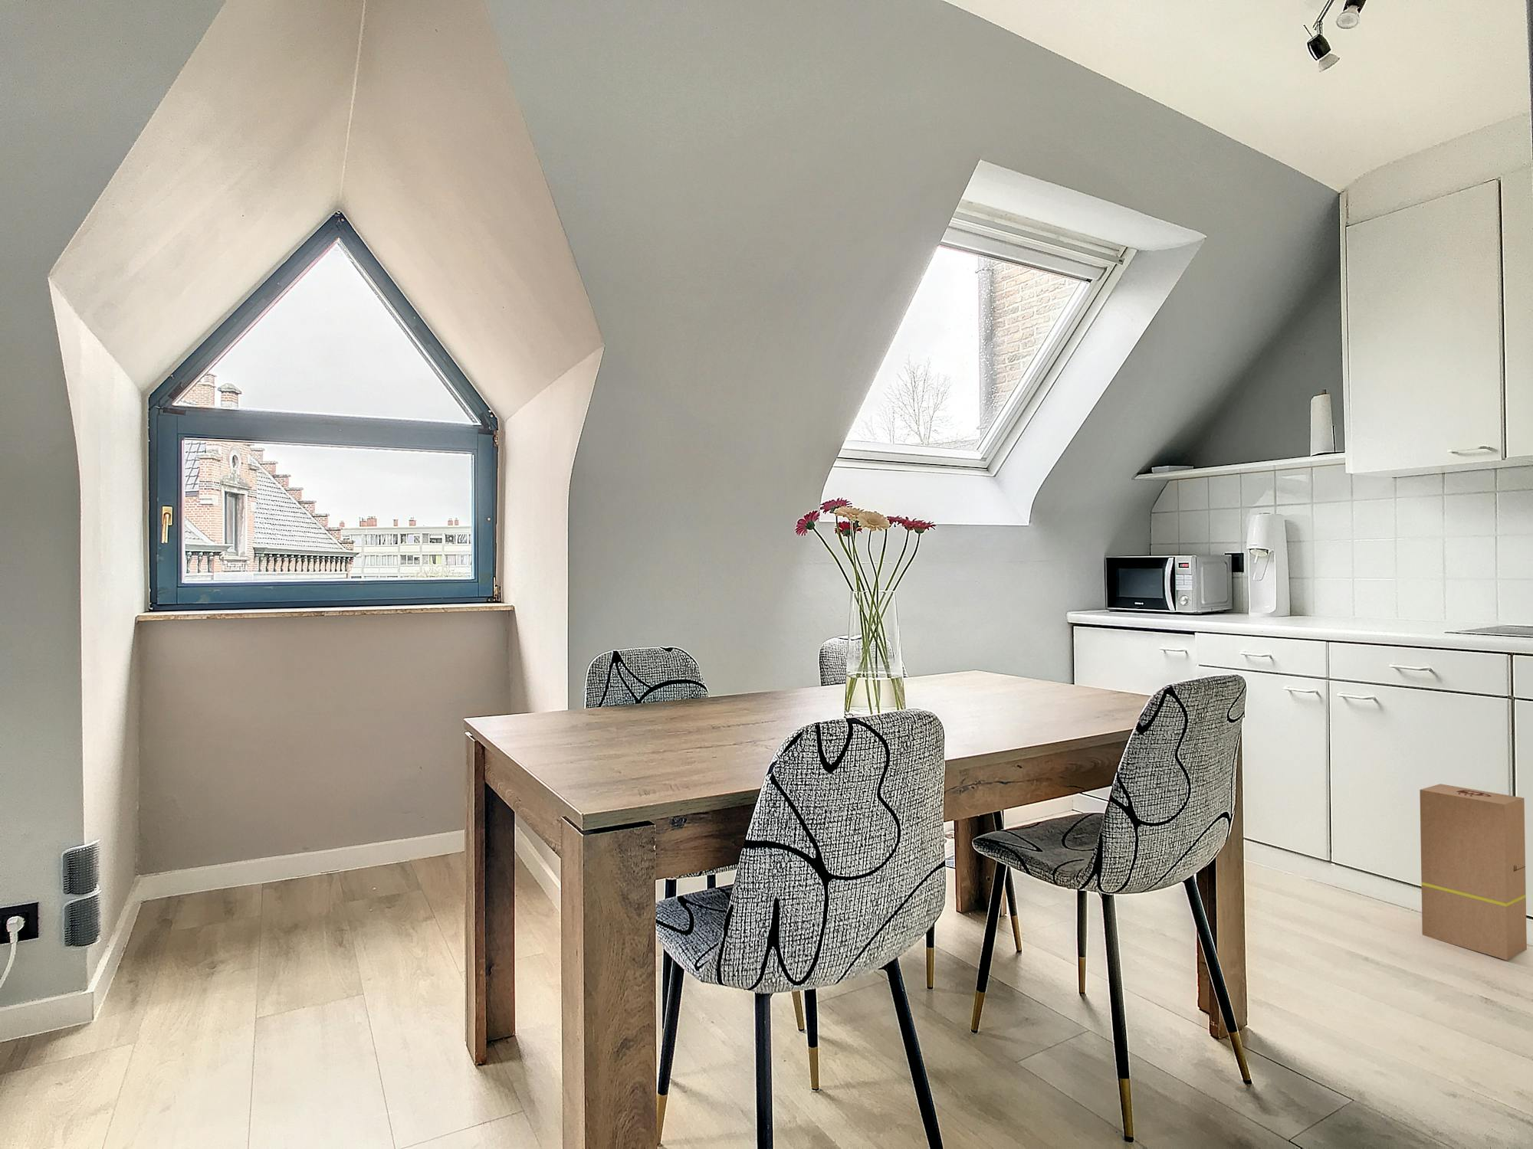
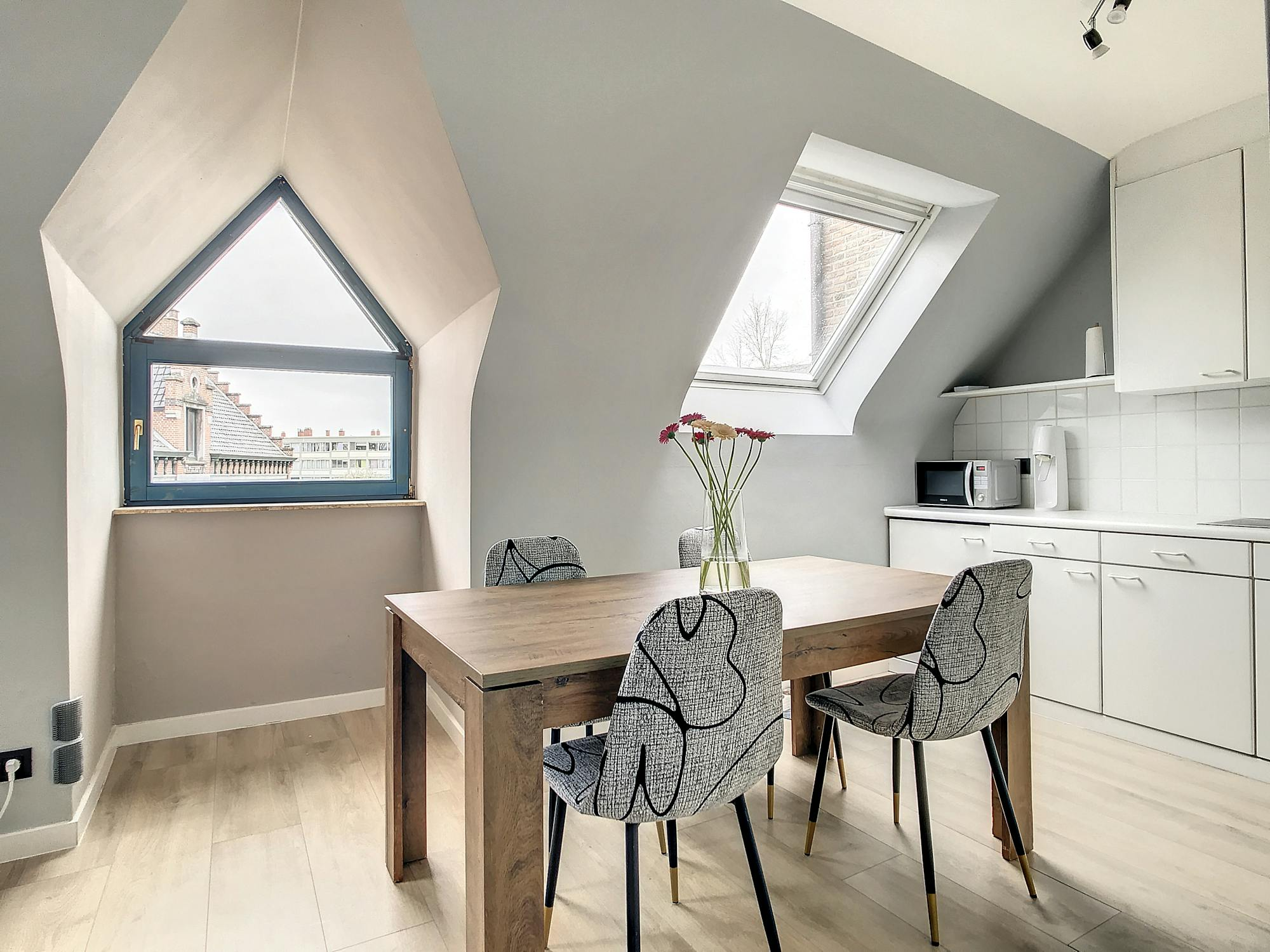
- cardboard box (1471, 868)
